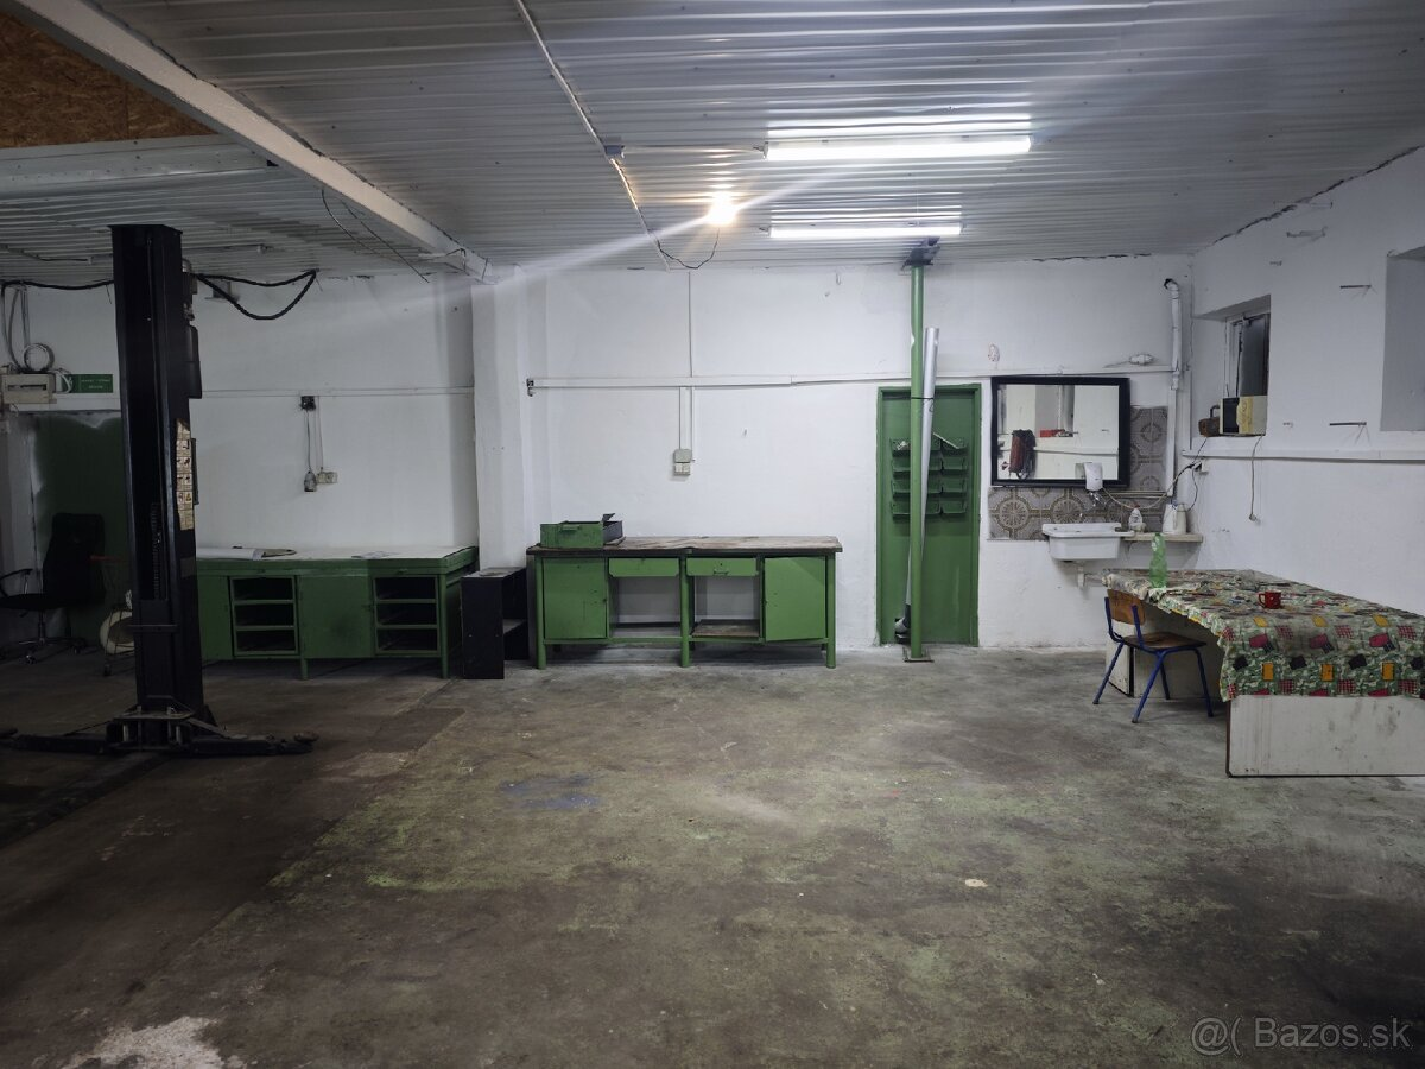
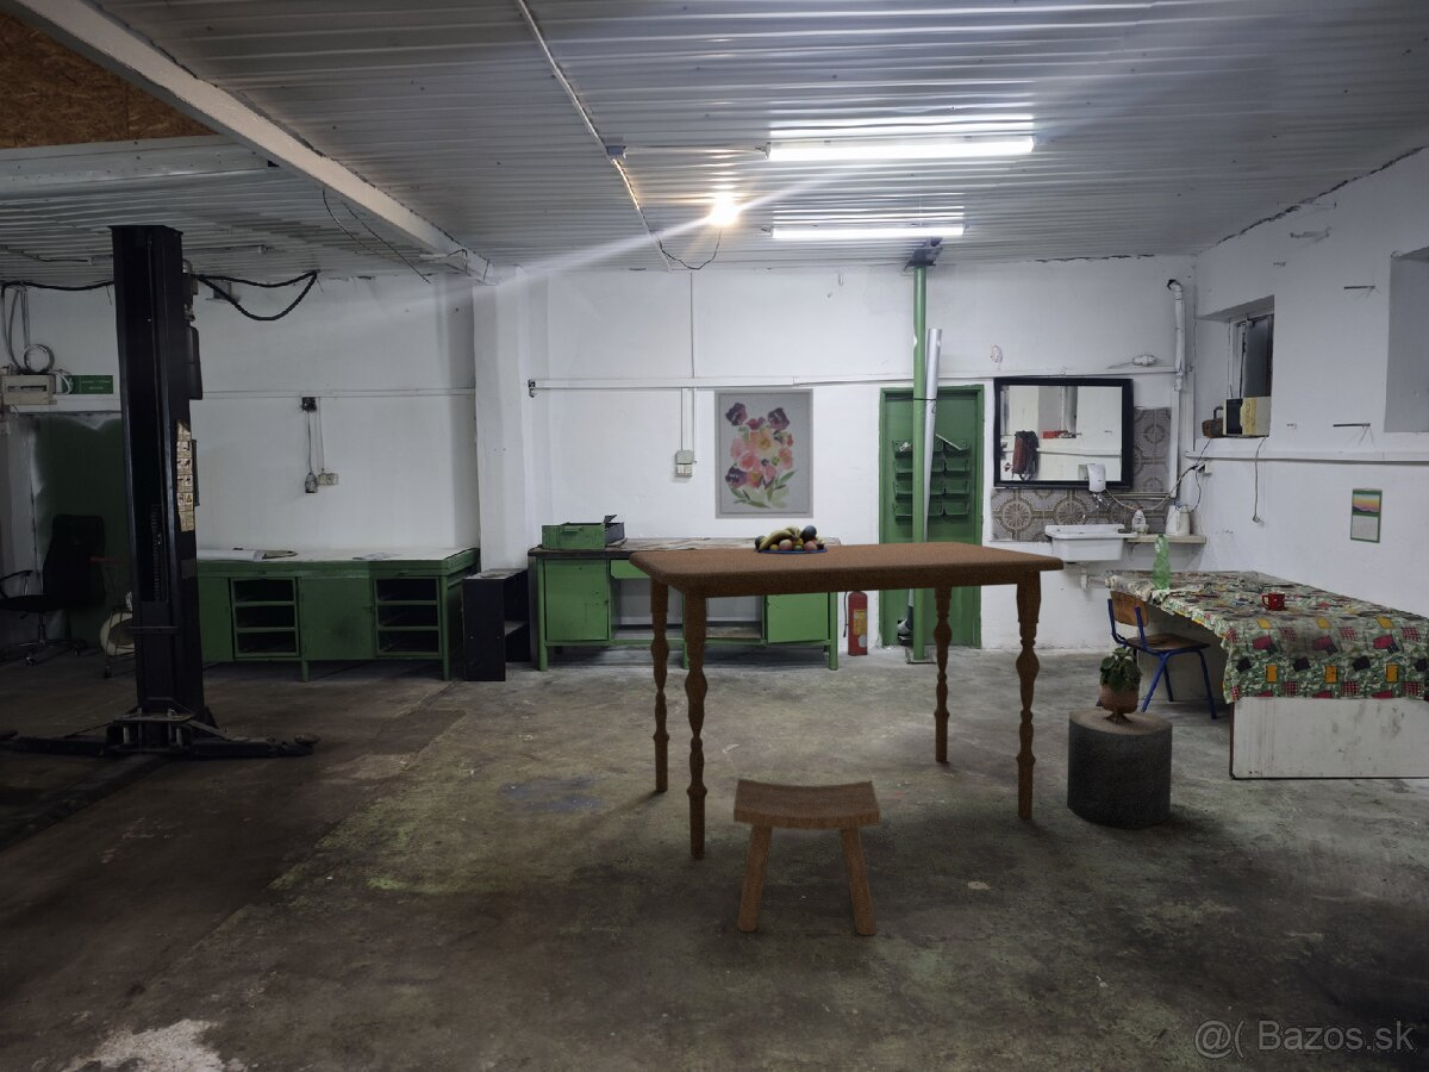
+ potted plant (1119, 683)
+ calendar (1366, 515)
+ wall art (763, 454)
+ fire extinguisher (856, 617)
+ stool (805, 829)
+ fruit bowl (791, 537)
+ dining table (832, 592)
+ stool (1117, 764)
